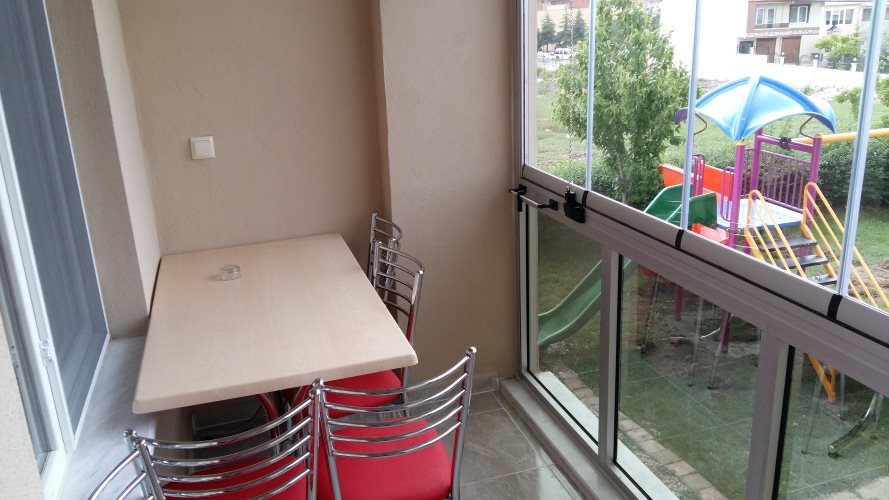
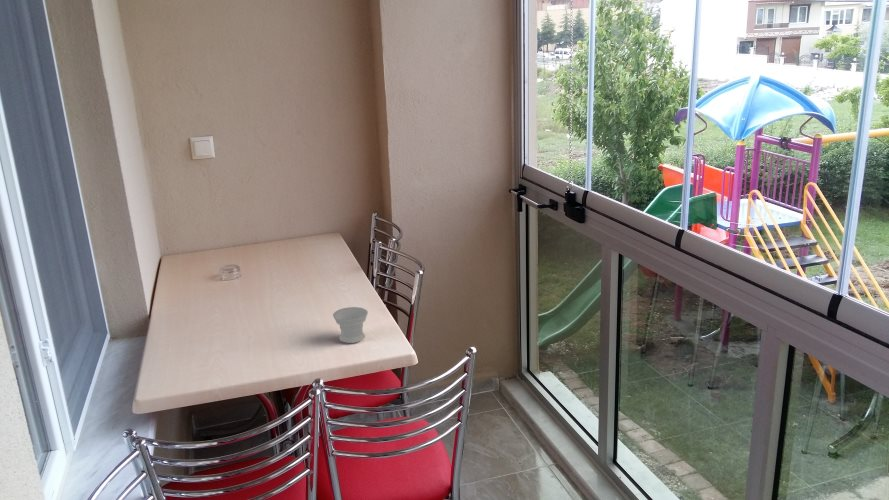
+ cup (351, 326)
